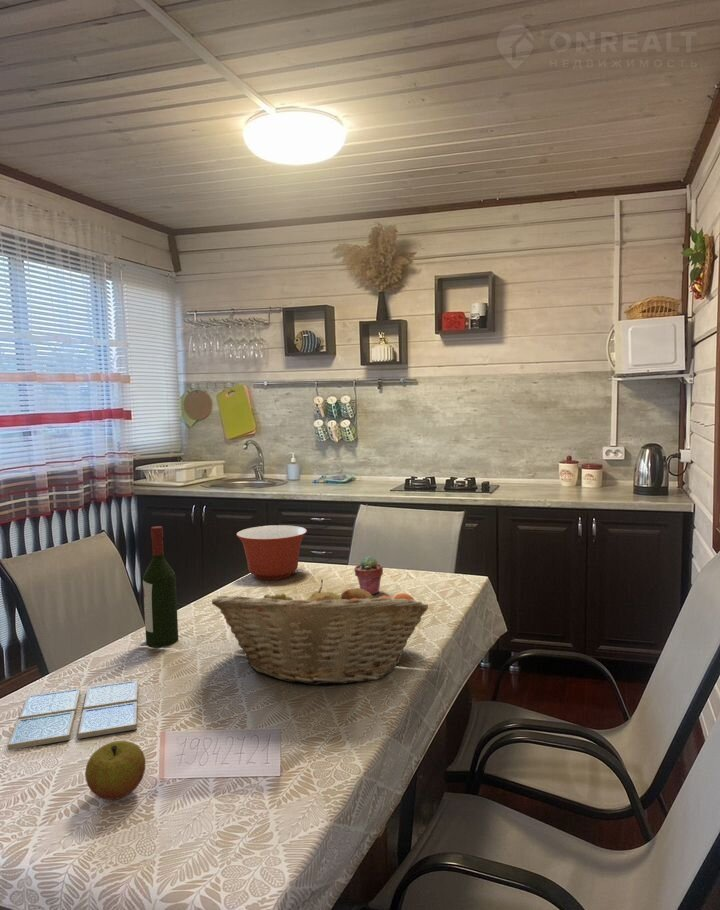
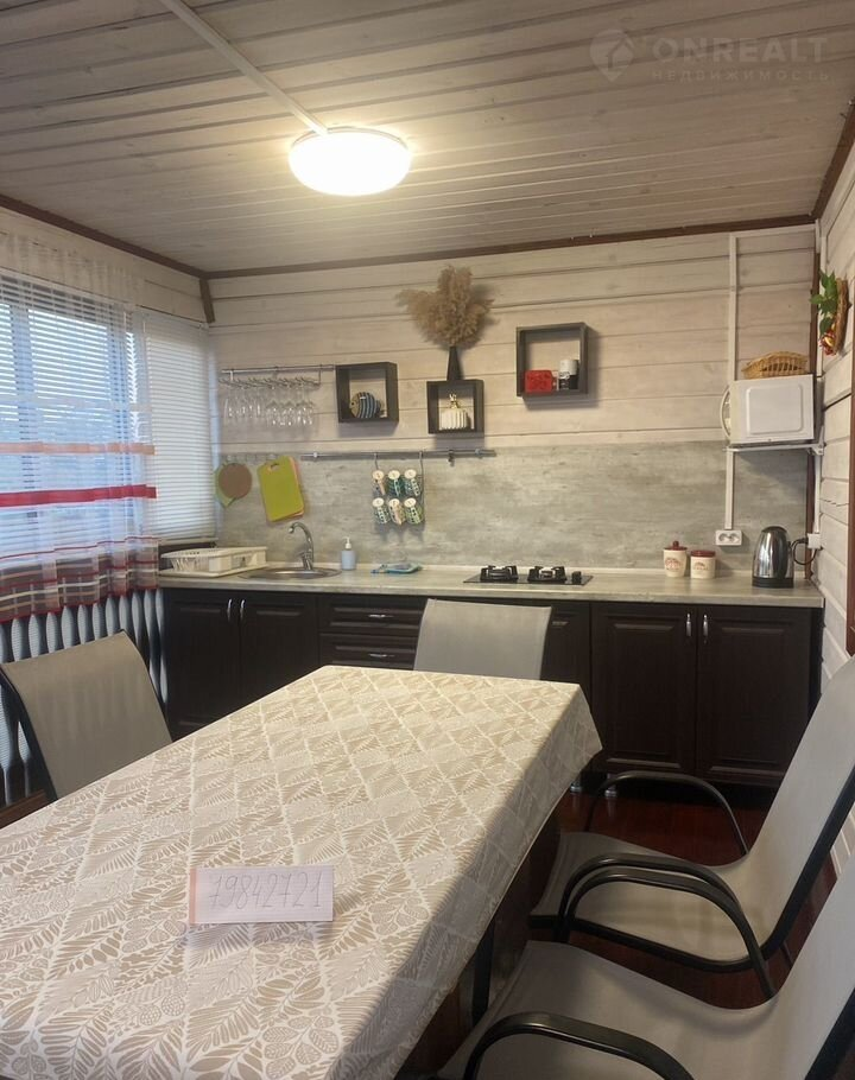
- wine bottle (159, 585)
- fruit basket (320, 620)
- potted succulent (369, 574)
- apple (115, 769)
- mixing bowl (272, 553)
- drink coaster (76, 710)
